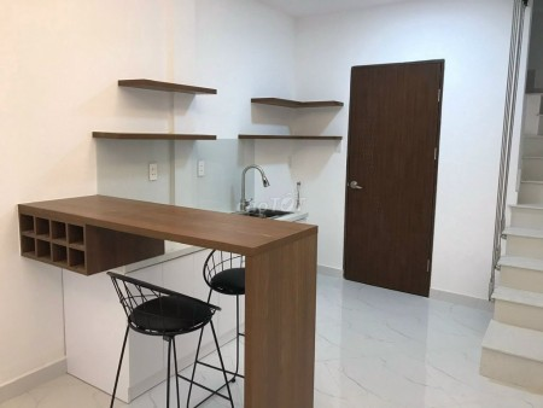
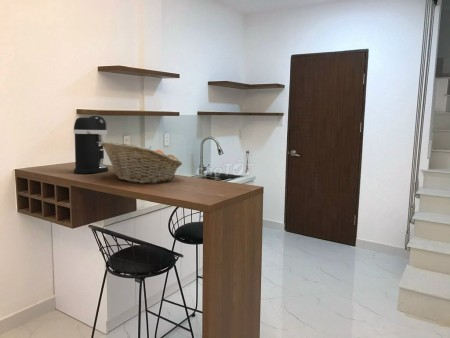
+ coffee maker (91, 143)
+ fruit basket (141, 160)
